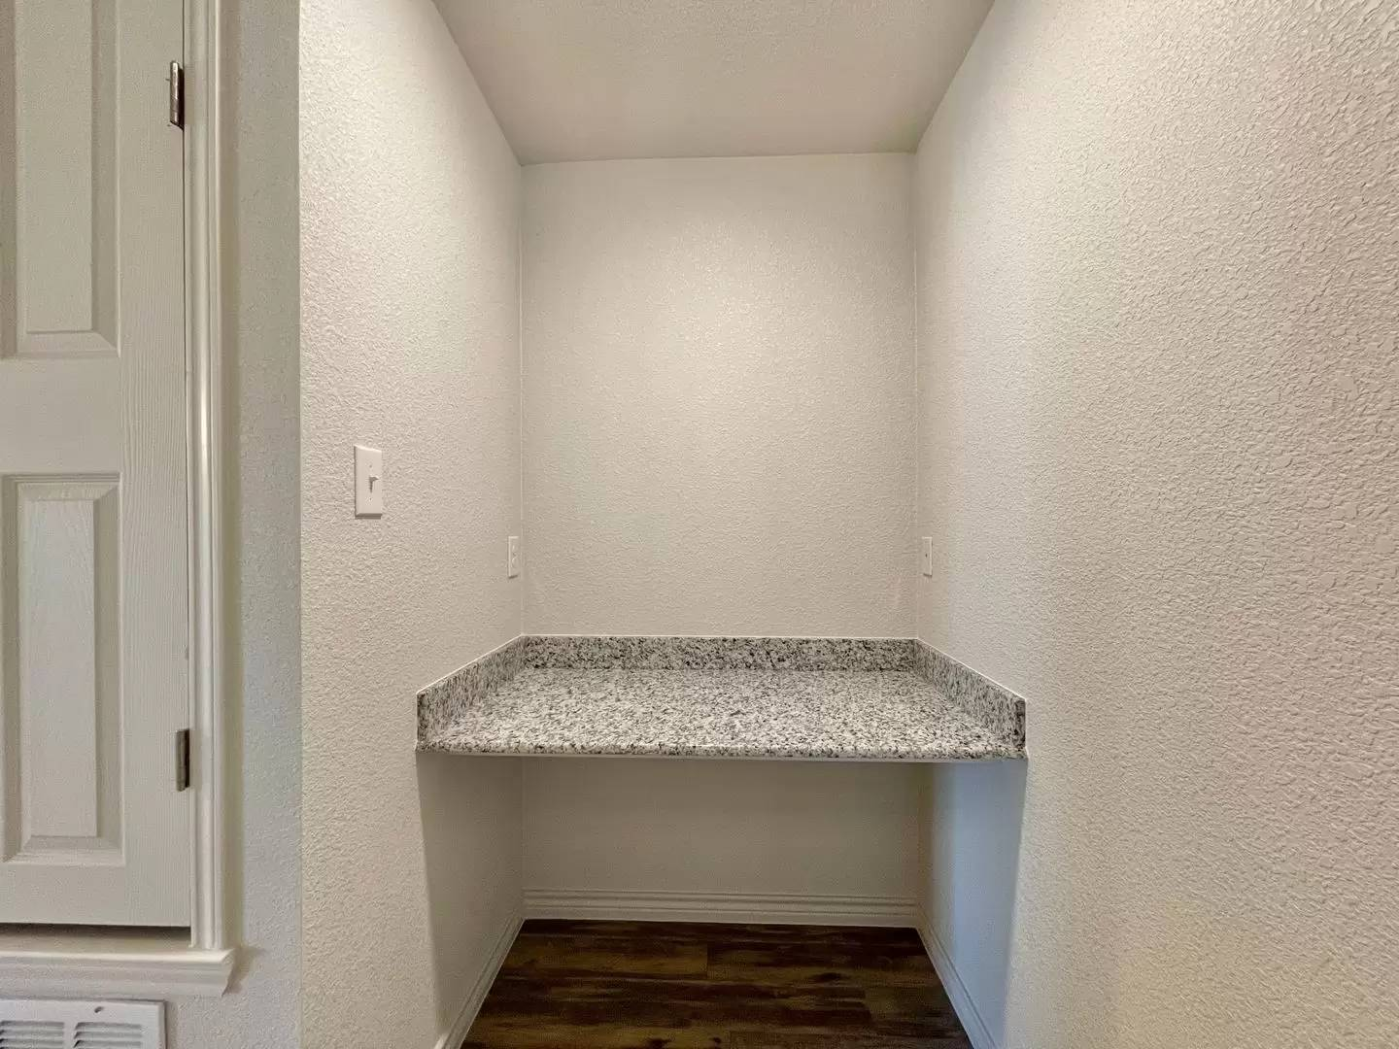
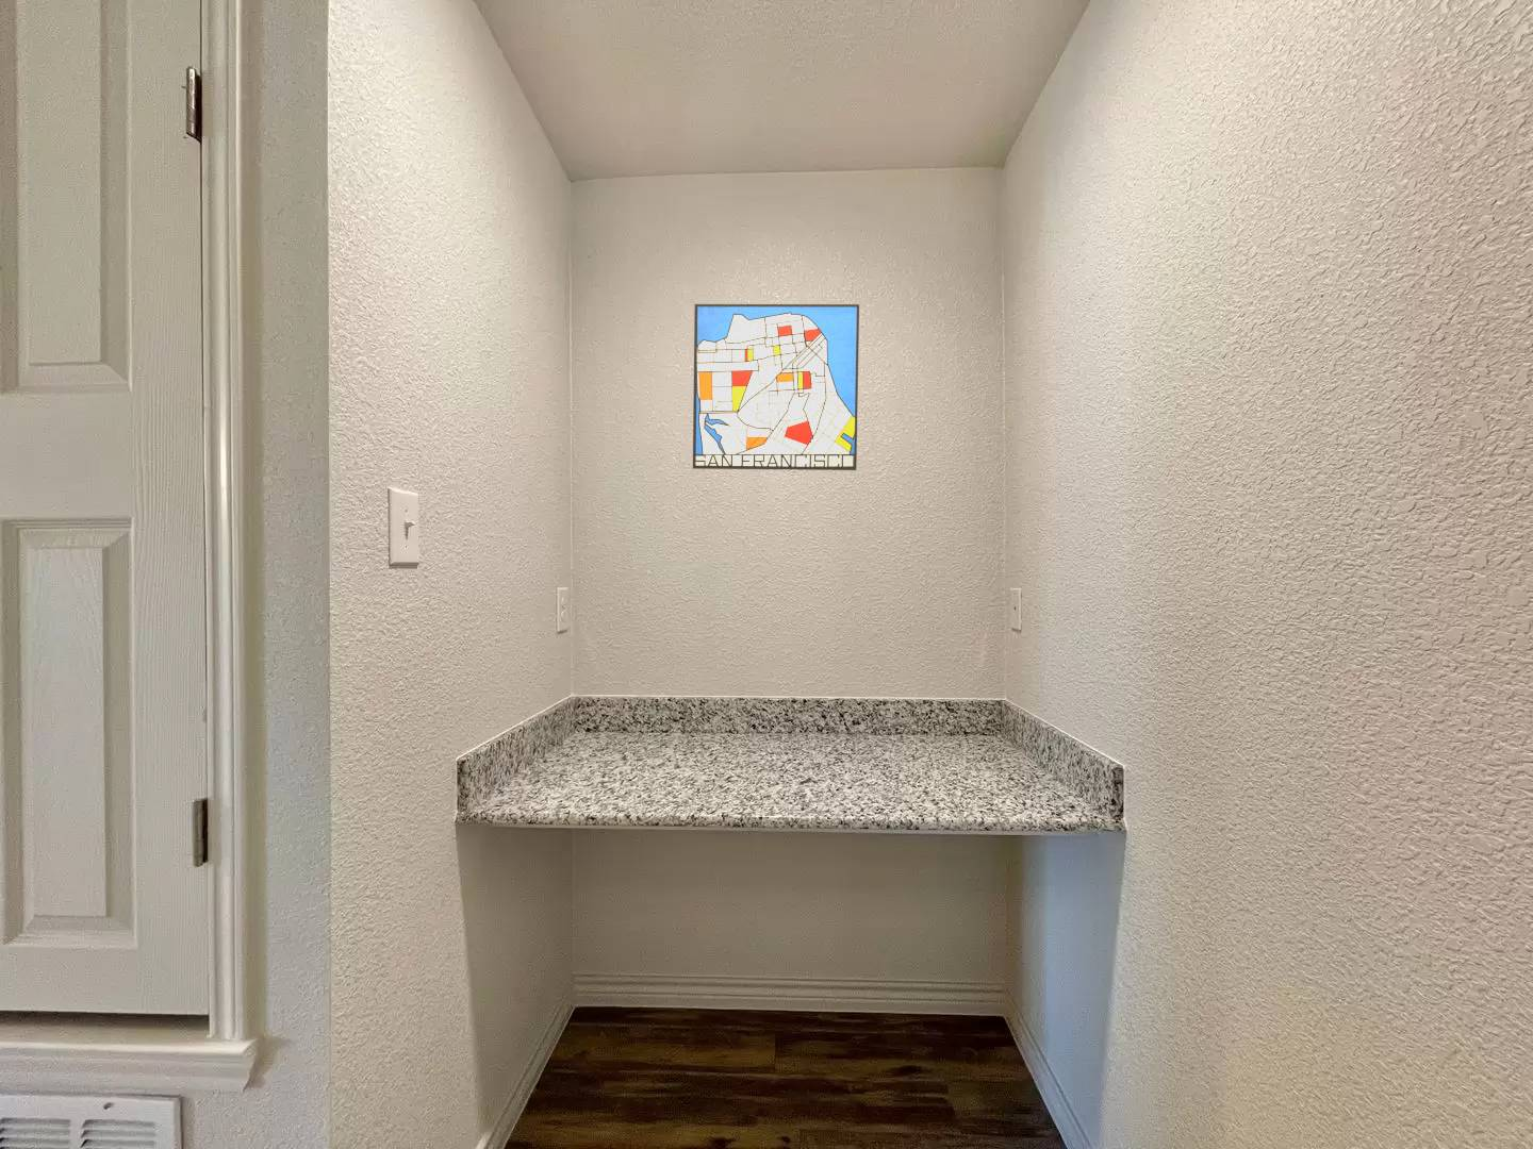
+ wall art (775, 387)
